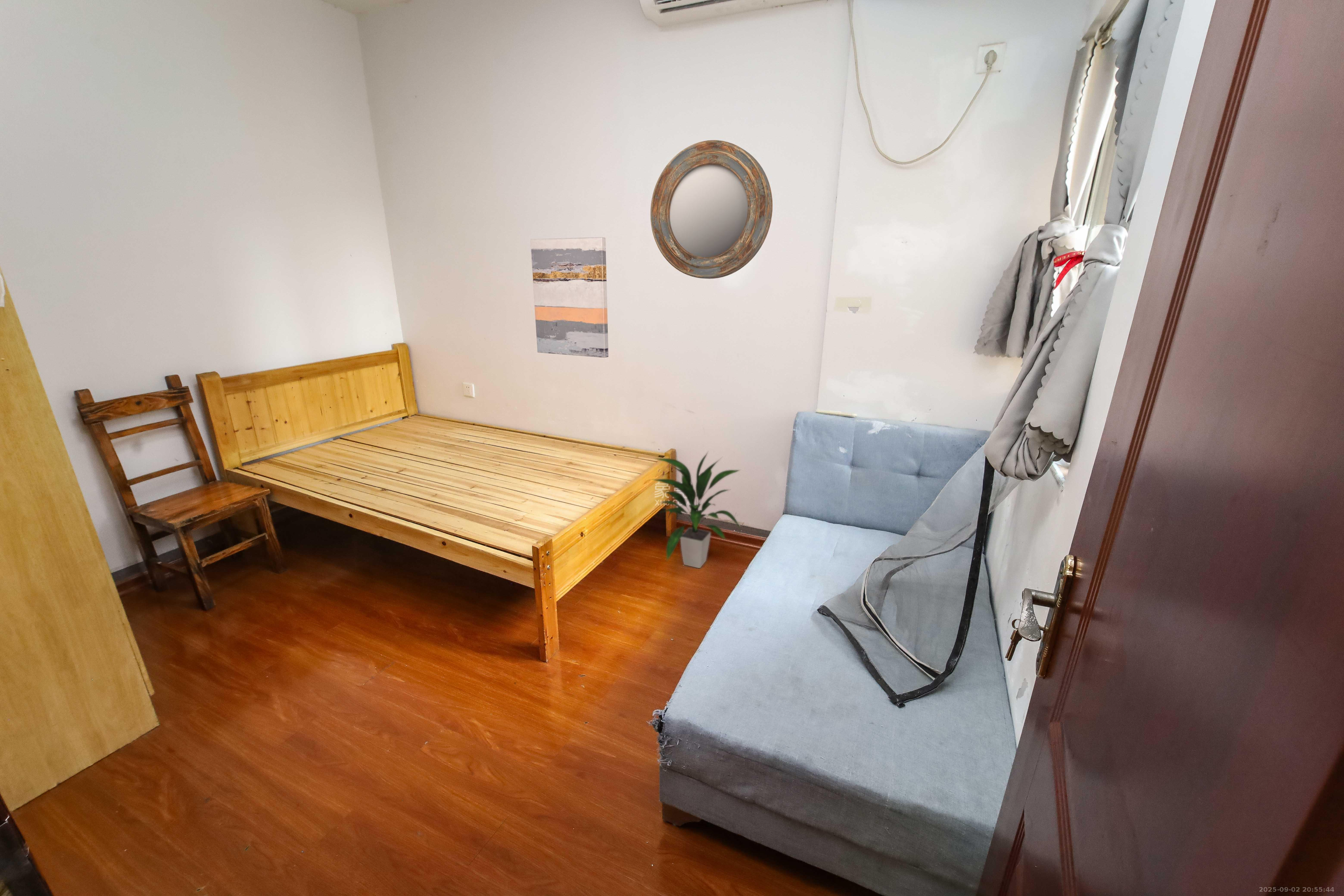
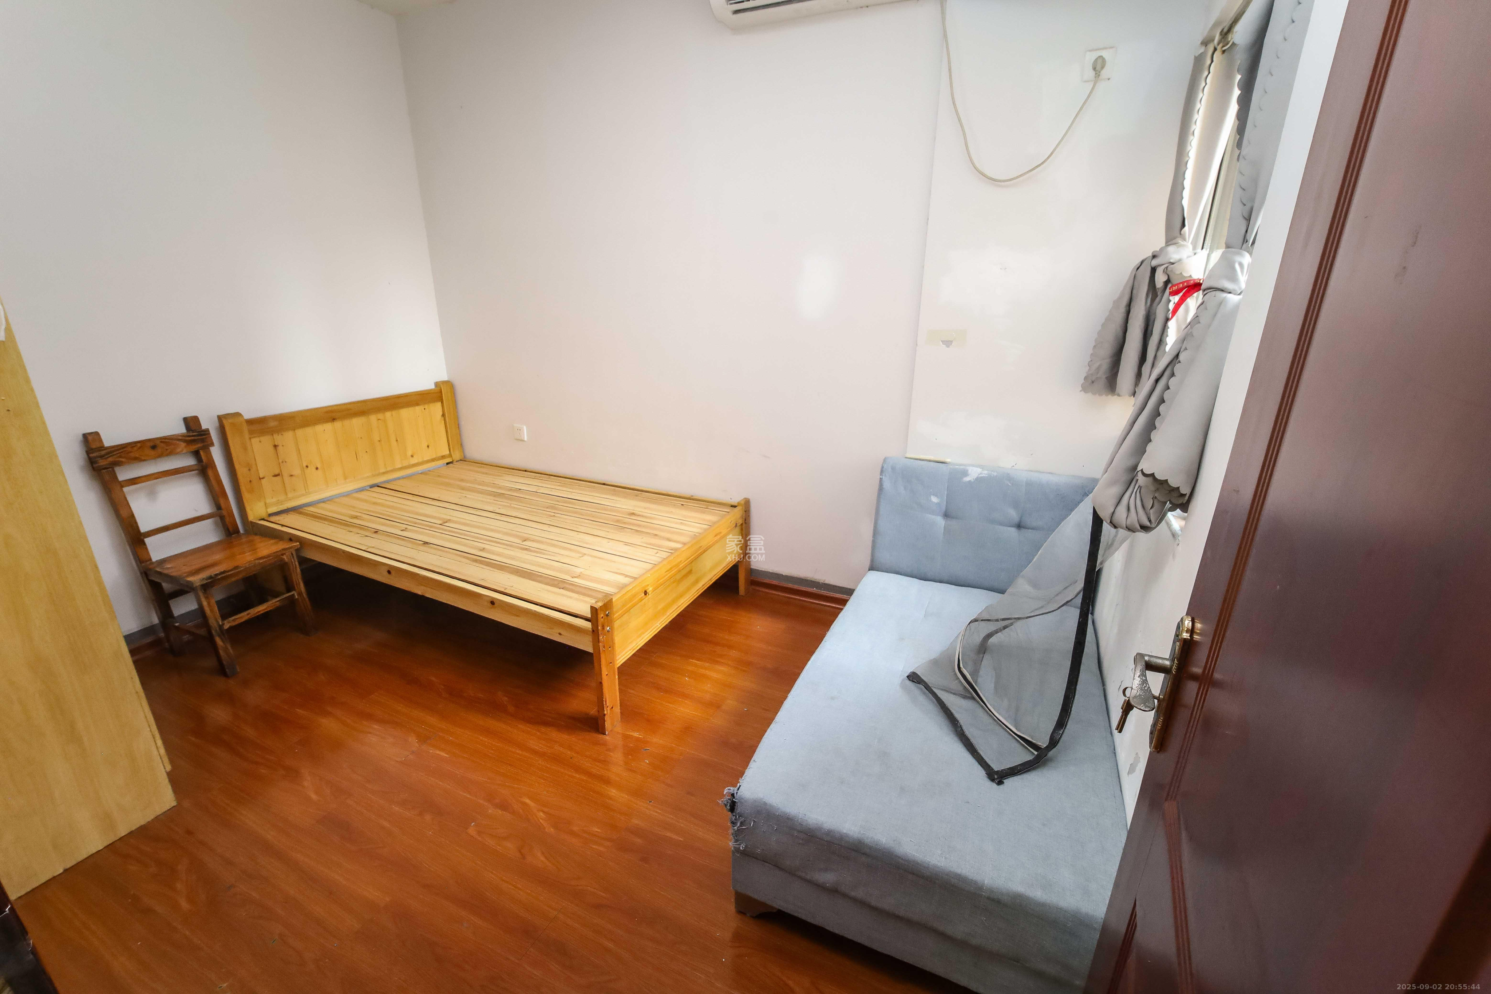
- home mirror (708, 212)
- wall art (569, 298)
- indoor plant (692, 509)
